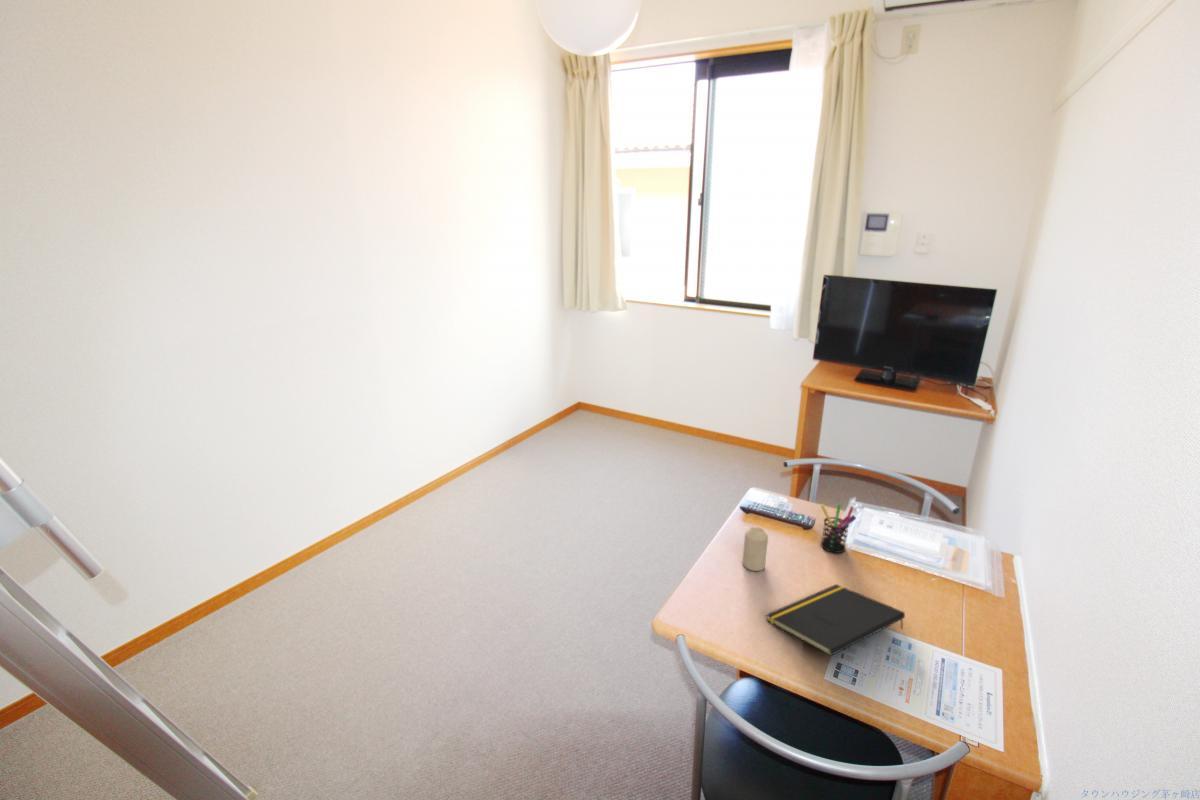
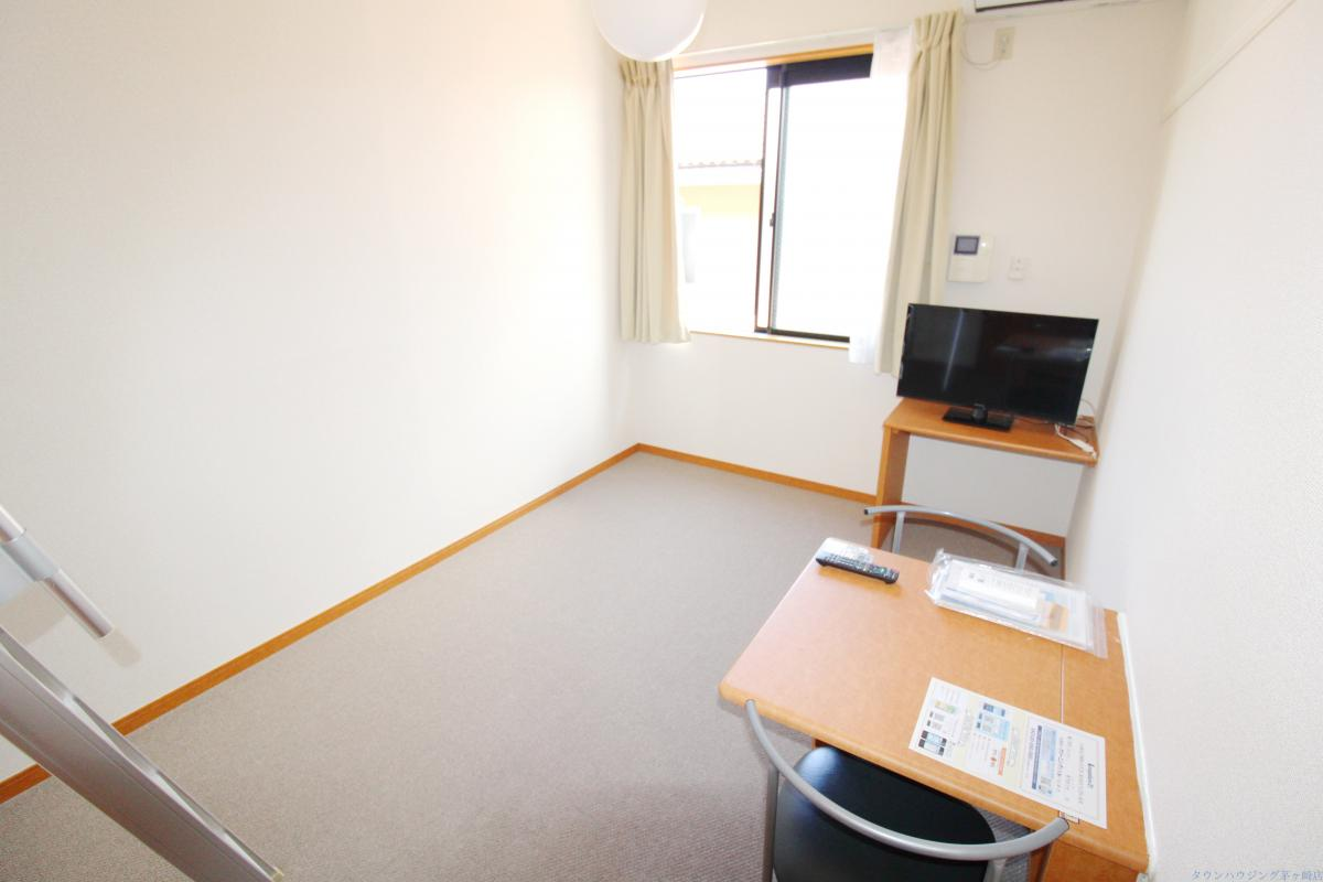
- candle (755, 547)
- notepad (834, 616)
- pen holder (837, 524)
